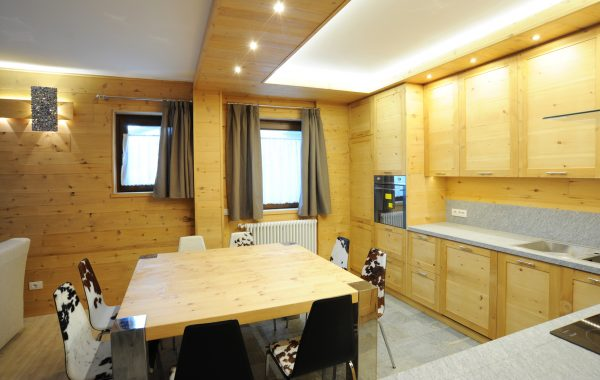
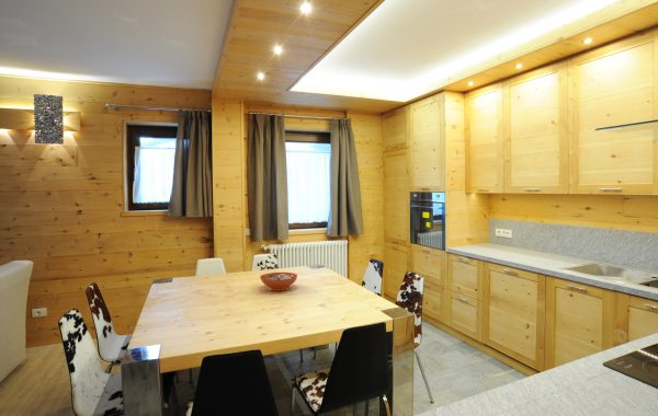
+ decorative bowl (279, 281)
